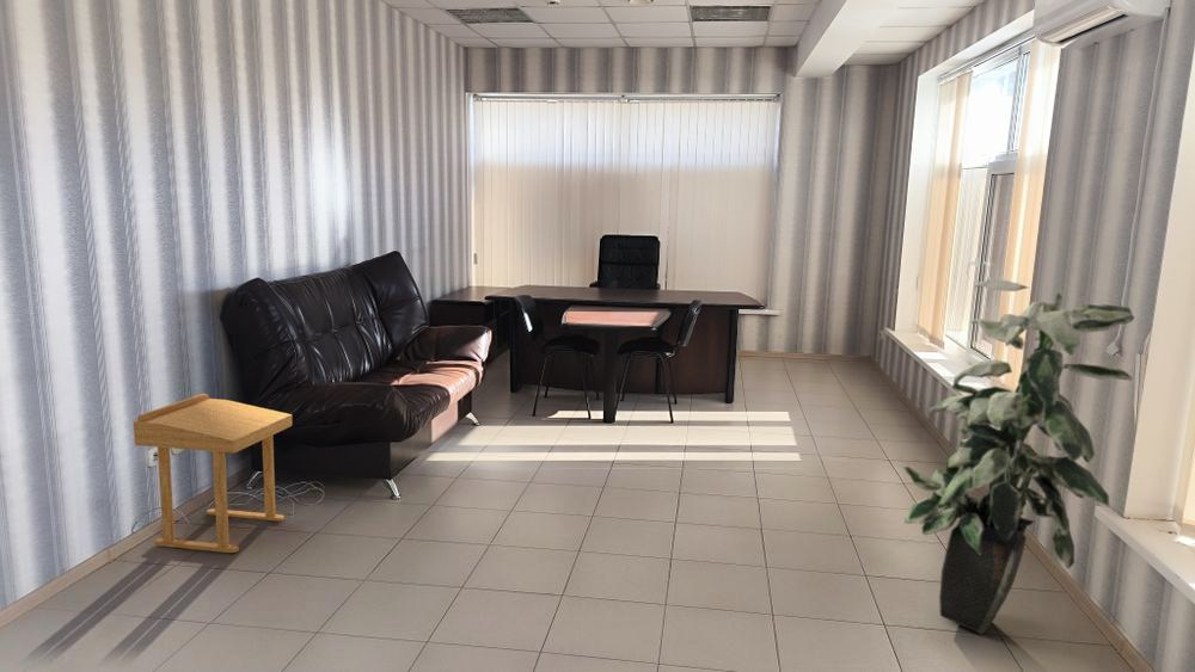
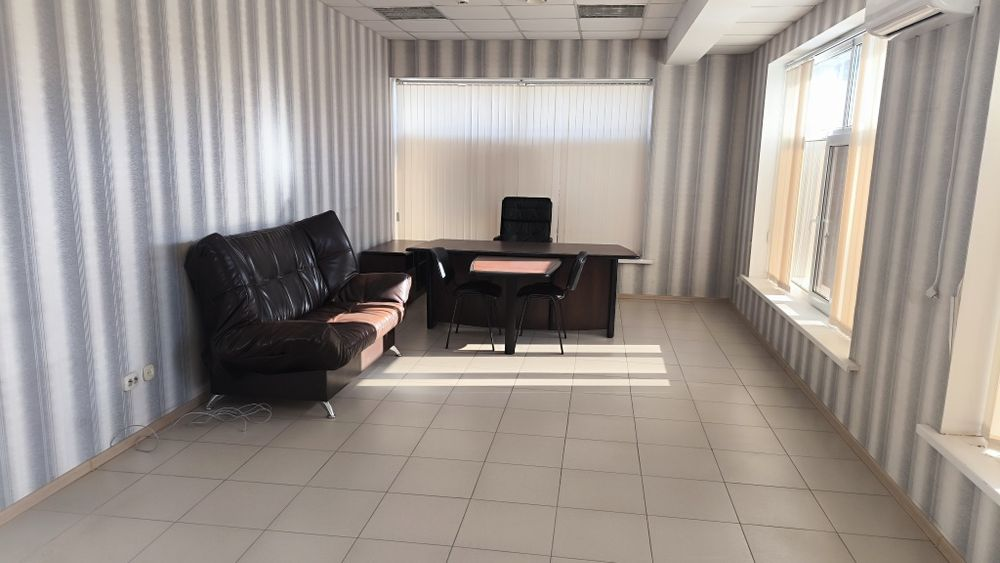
- indoor plant (1005, 457)
- side table (219, 469)
